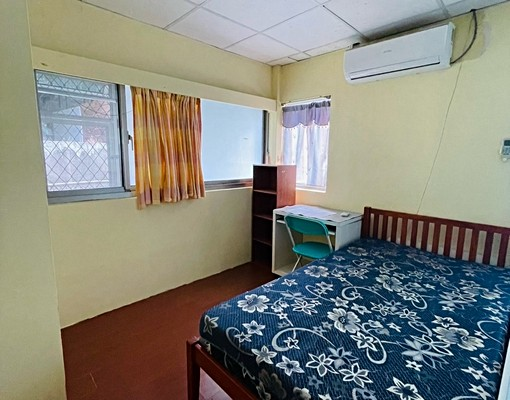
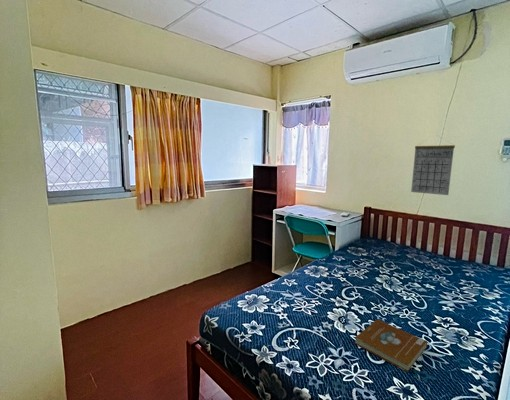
+ book (390, 342)
+ calendar (432, 164)
